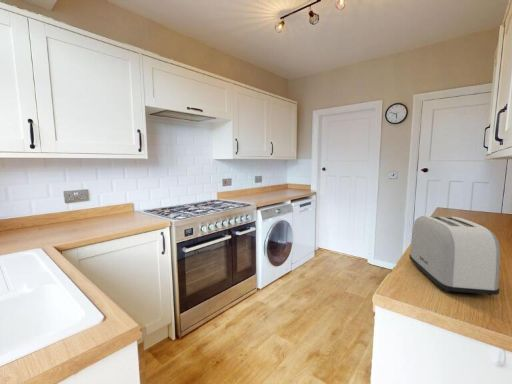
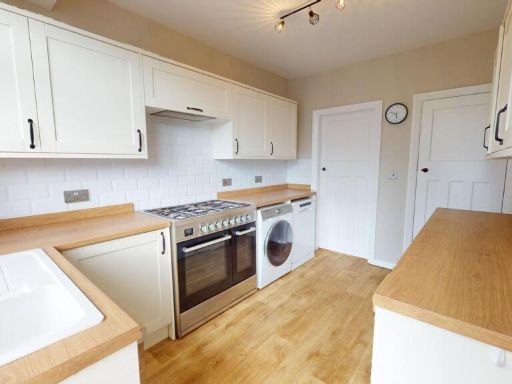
- toaster (447, 247)
